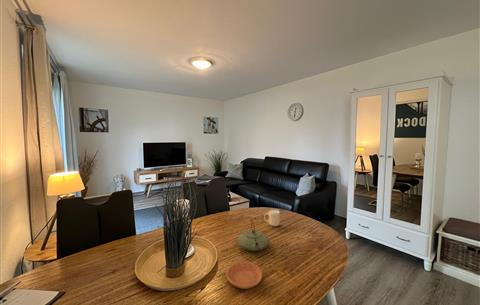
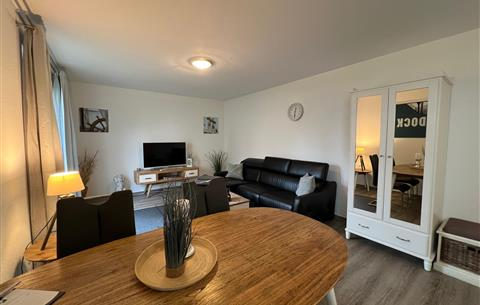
- saucer (244, 275)
- teapot (253, 234)
- cup (272, 218)
